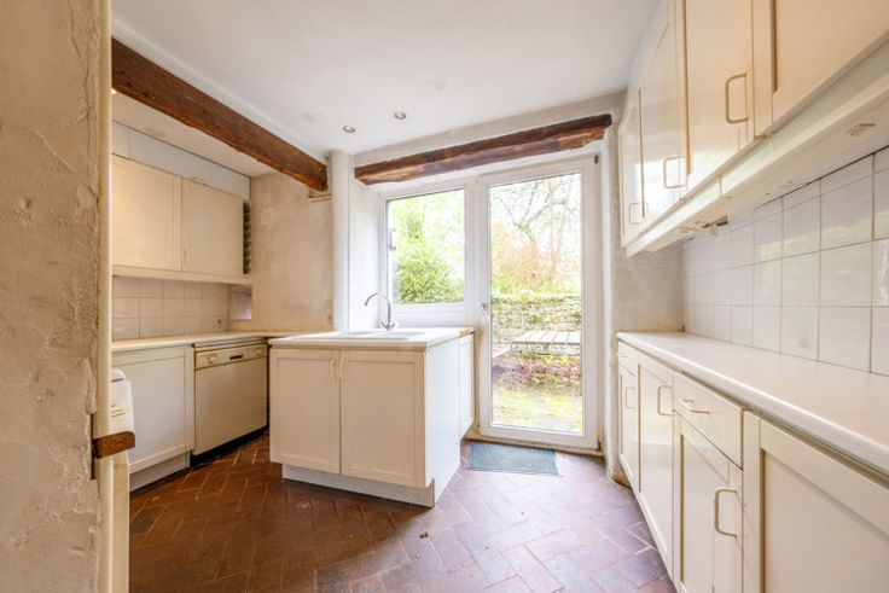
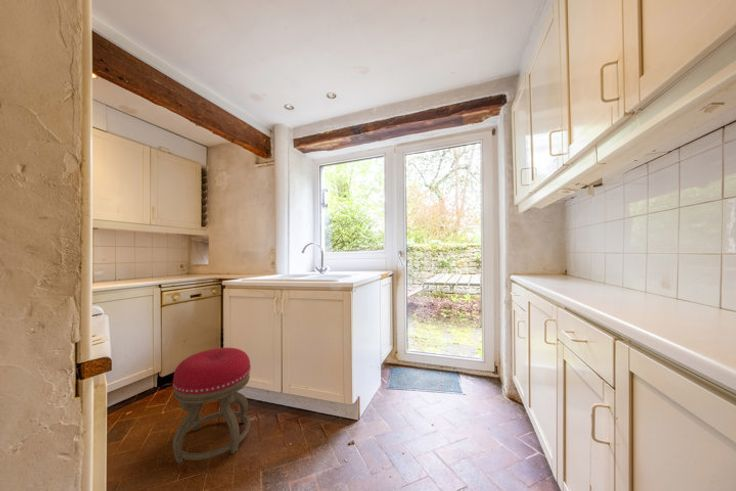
+ stool (214, 398)
